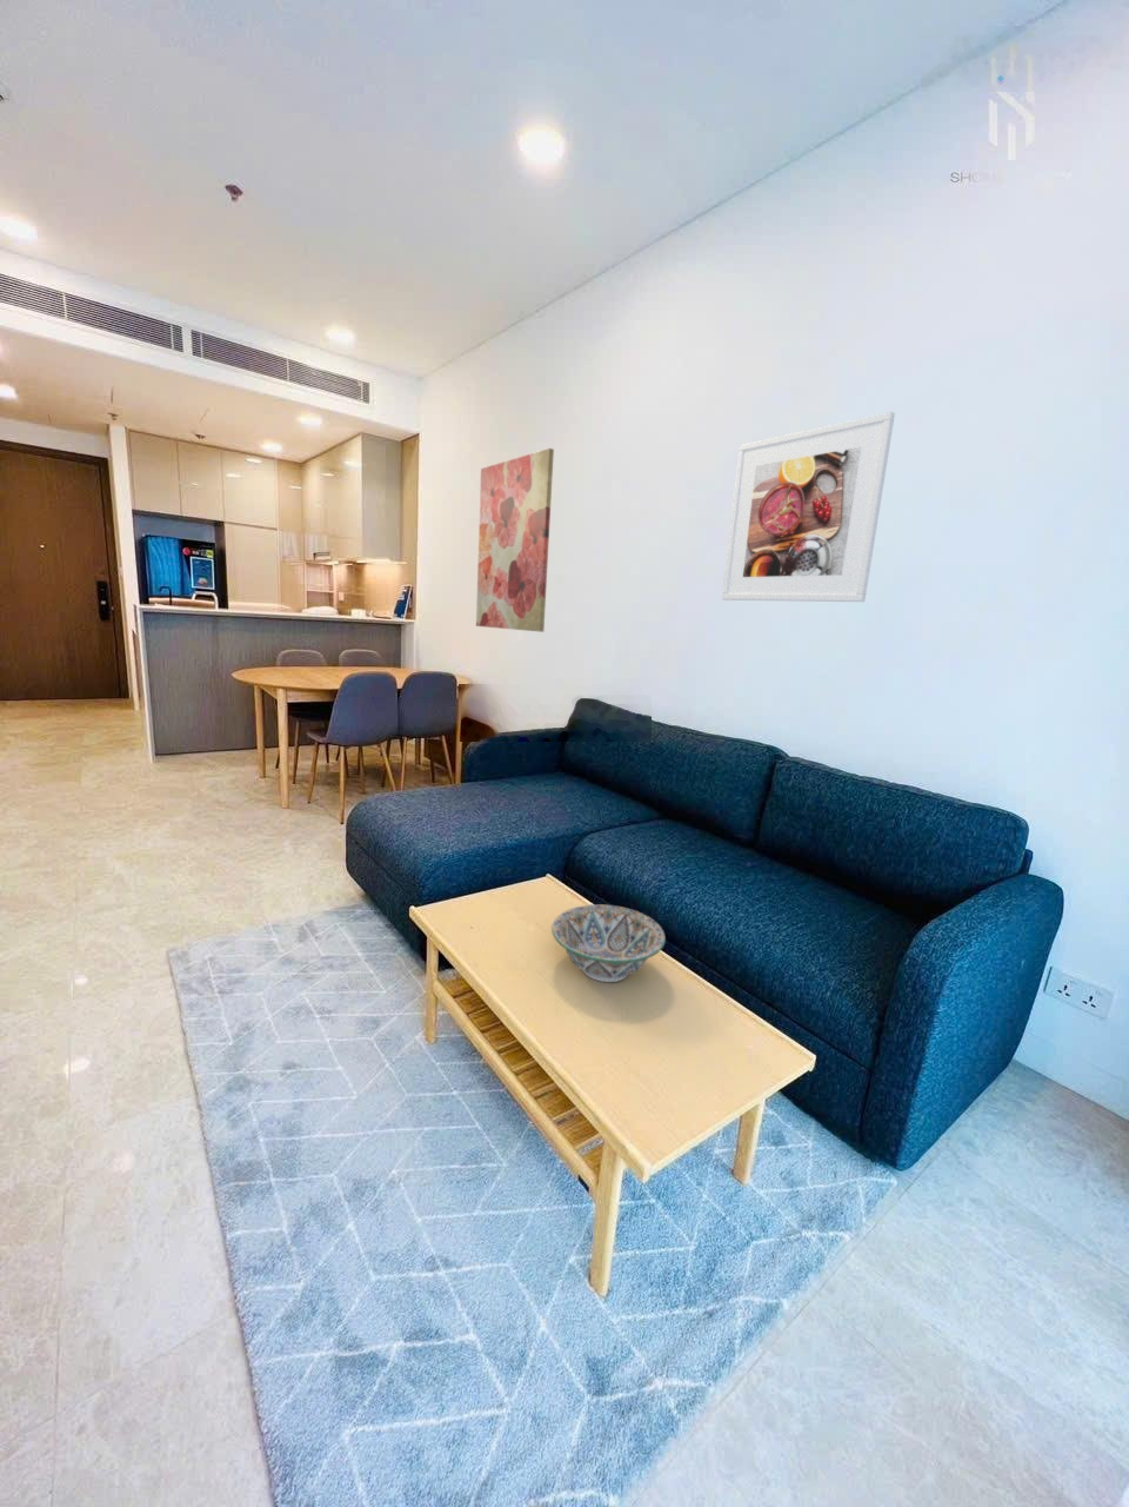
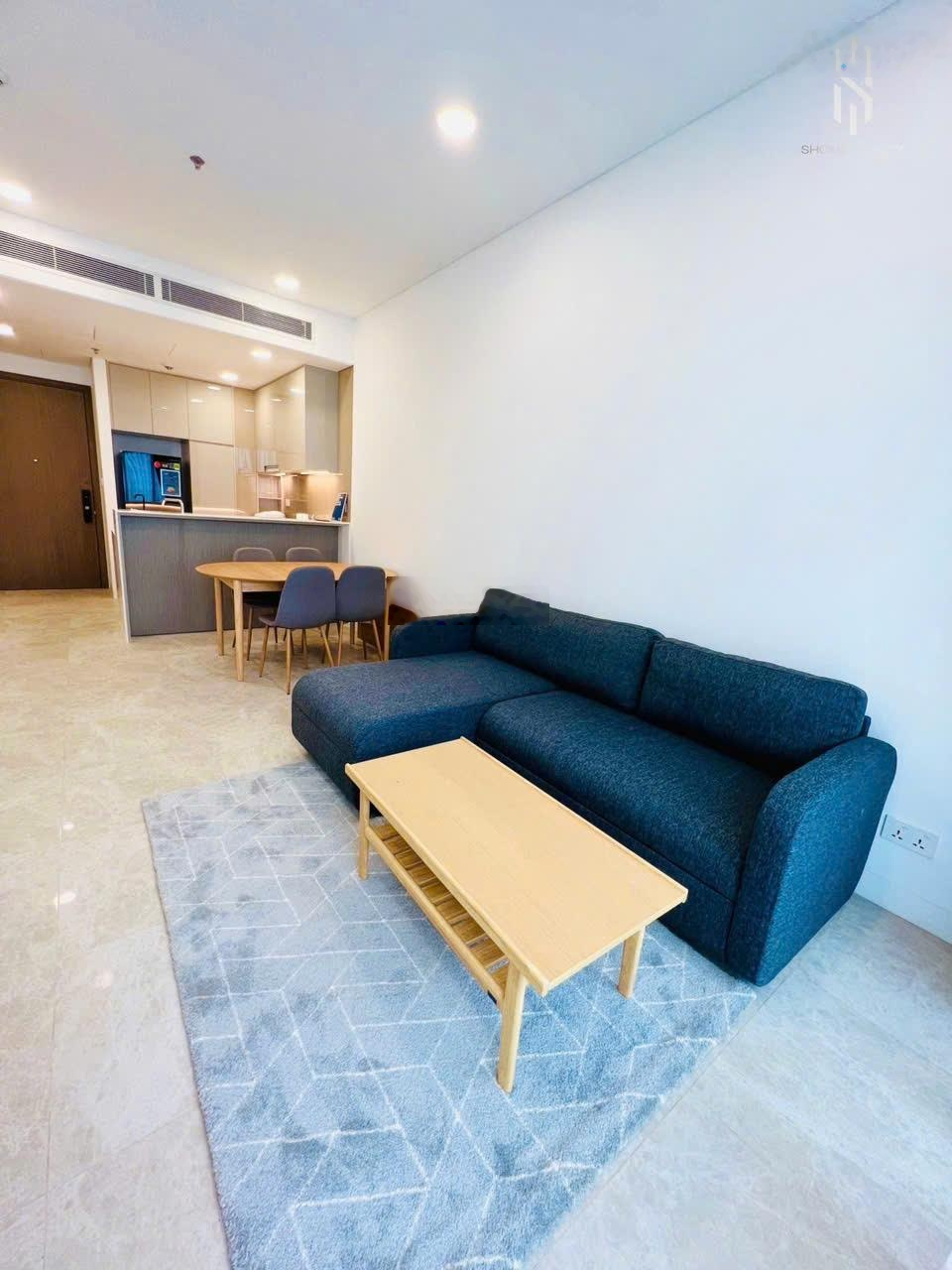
- decorative bowl (606, 949)
- wall art (510, 546)
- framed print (797, 517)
